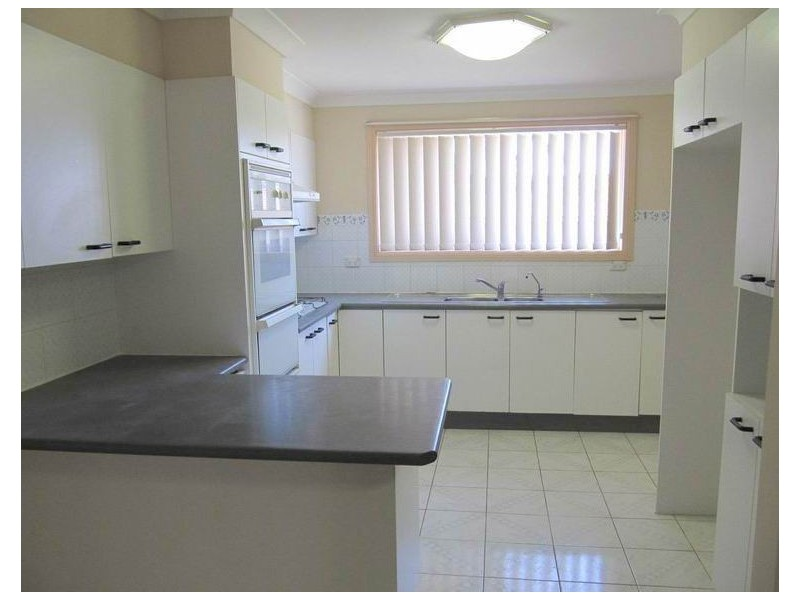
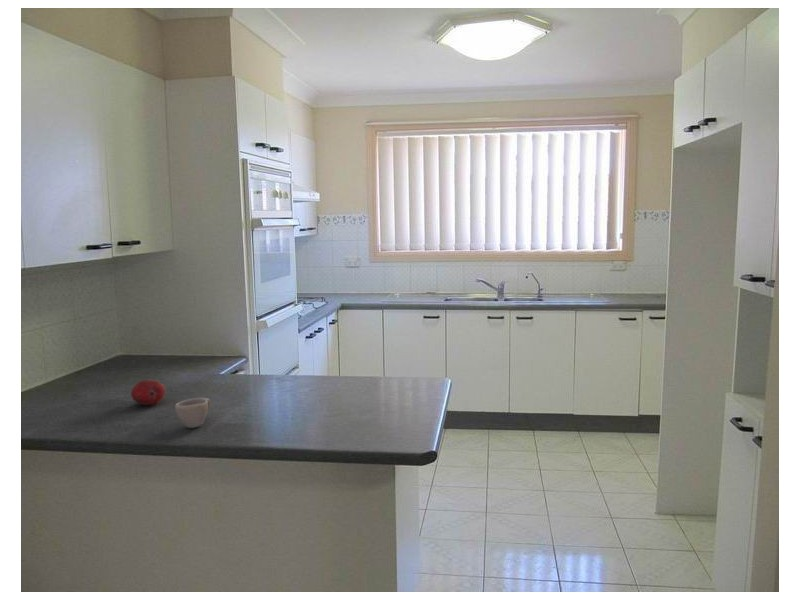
+ cup (195, 412)
+ fruit (147, 391)
